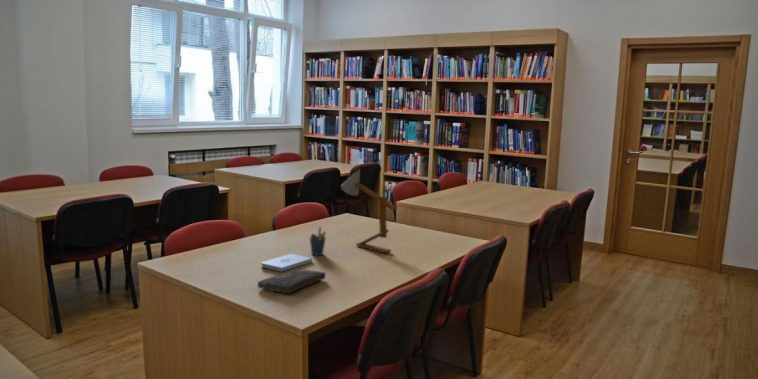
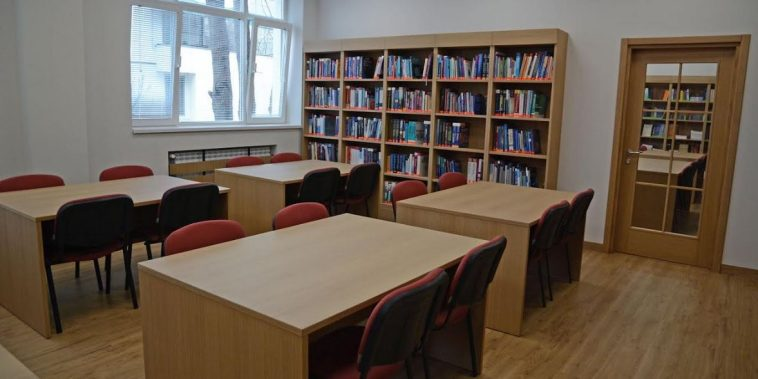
- book (292, 279)
- desk lamp (379, 208)
- pen holder (317, 241)
- notepad (286, 262)
